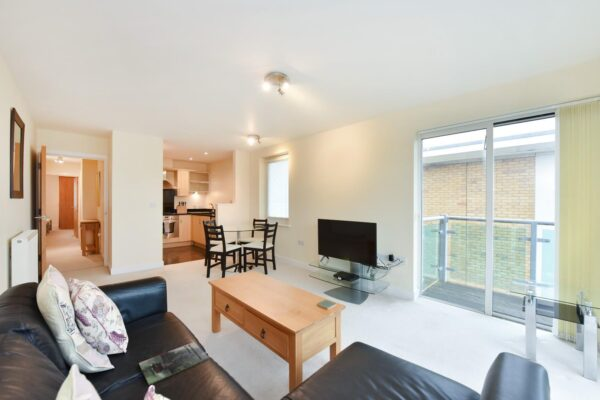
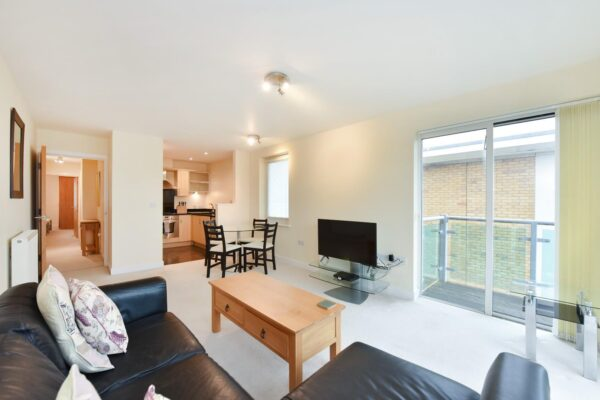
- magazine (174, 360)
